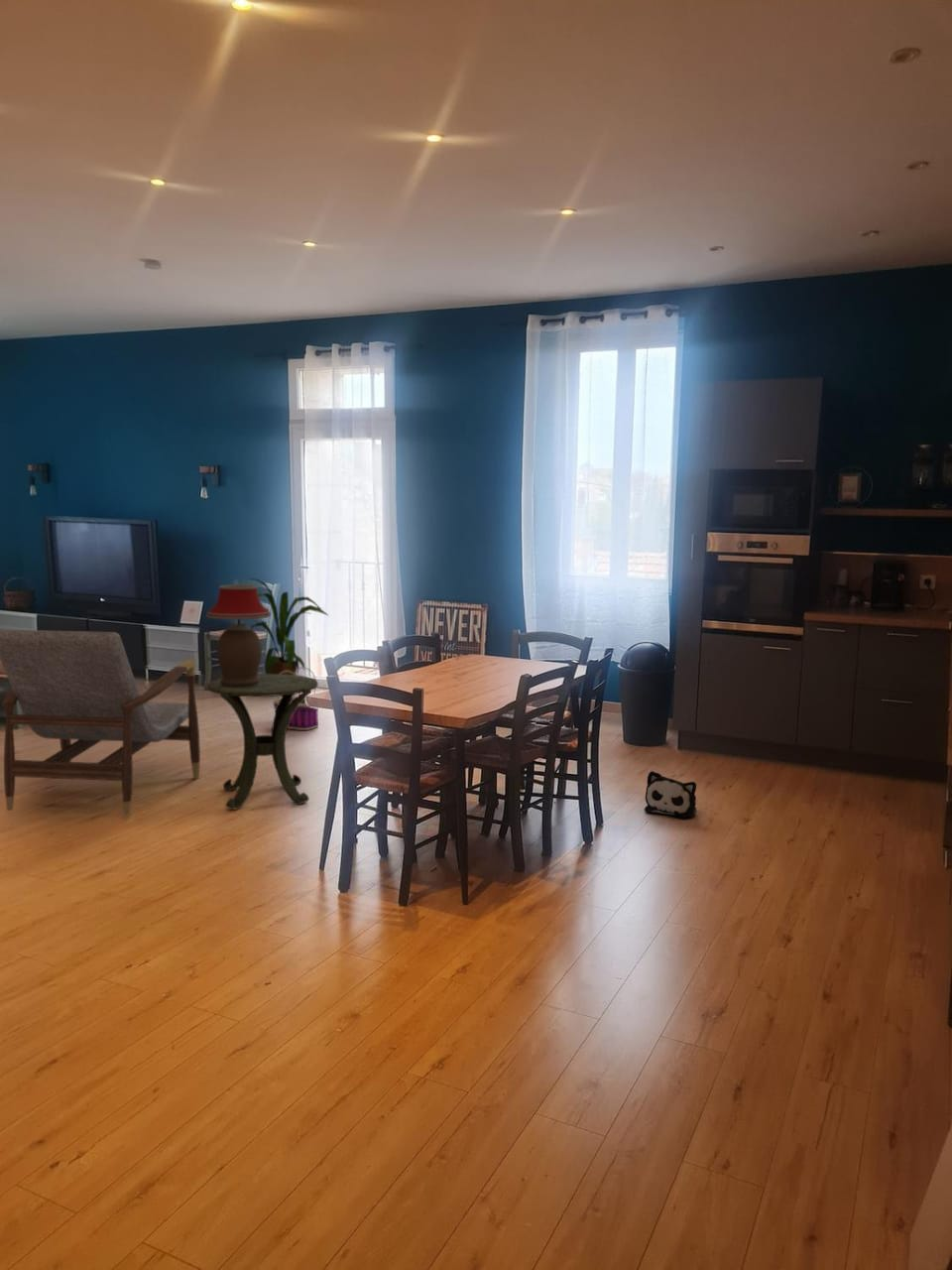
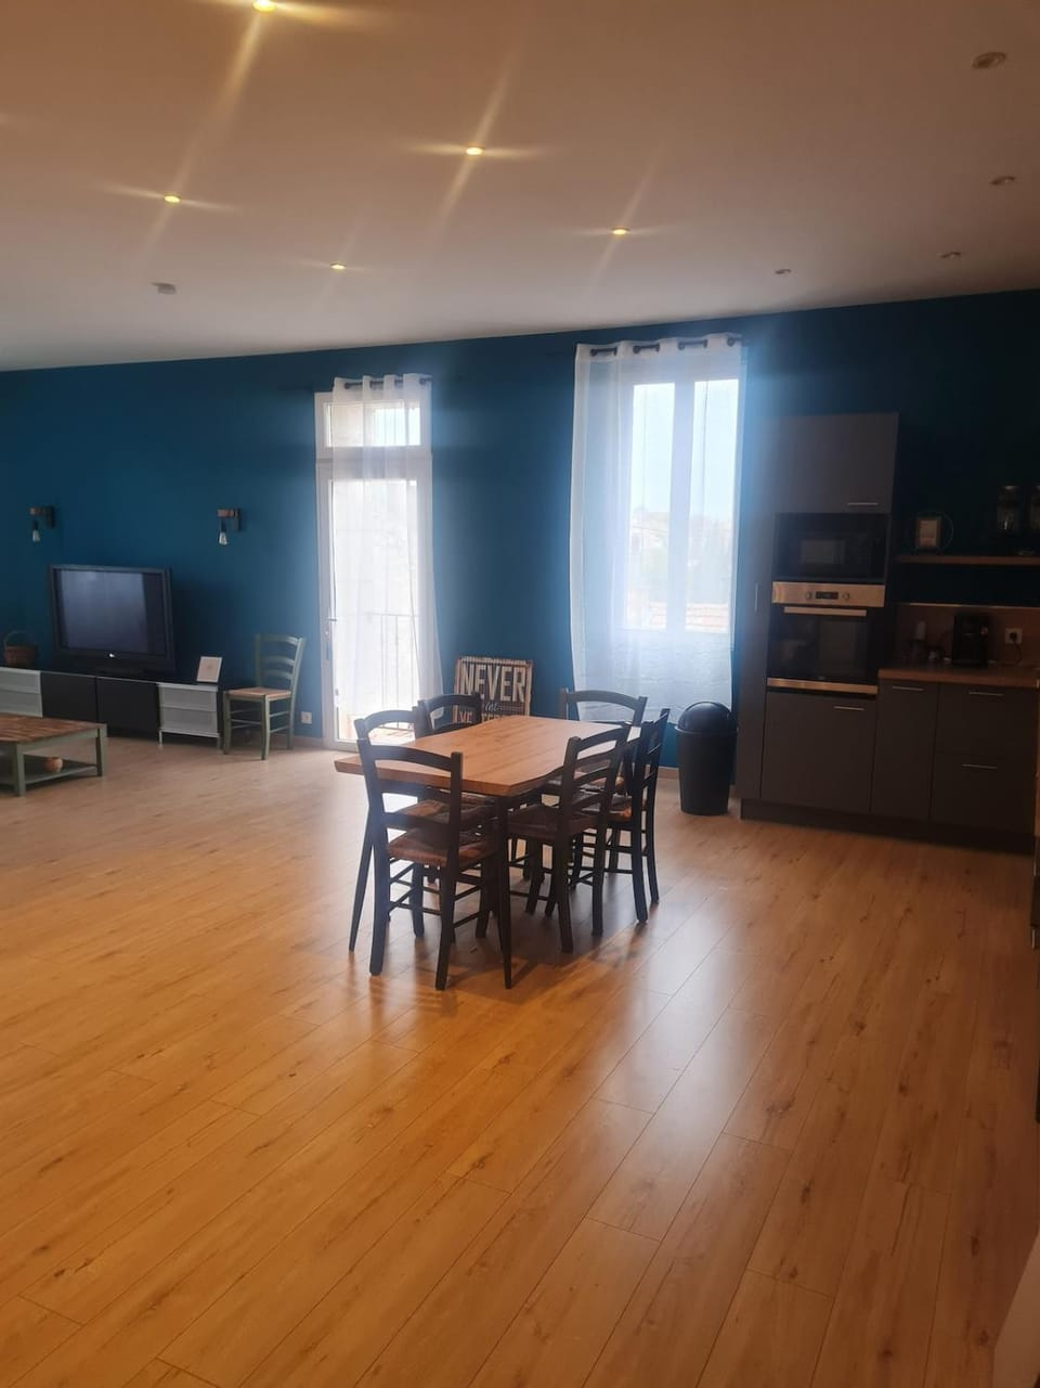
- house plant (288, 636)
- table lamp (239, 634)
- basket (295, 698)
- side table (264, 739)
- plush toy (672, 789)
- armchair (102, 707)
